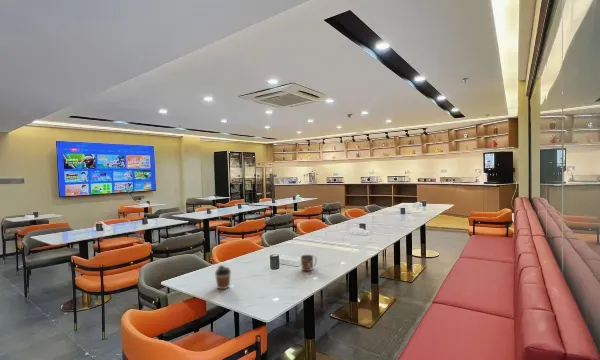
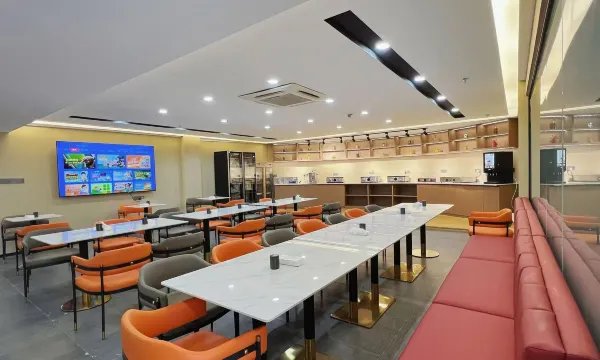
- coffee cup (223, 276)
- mug (309, 262)
